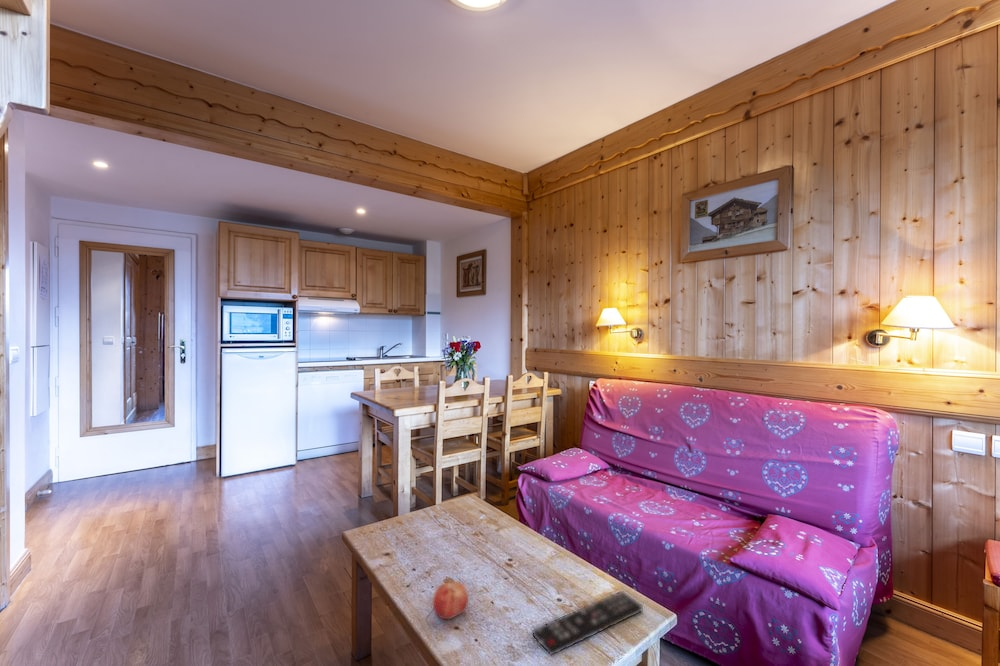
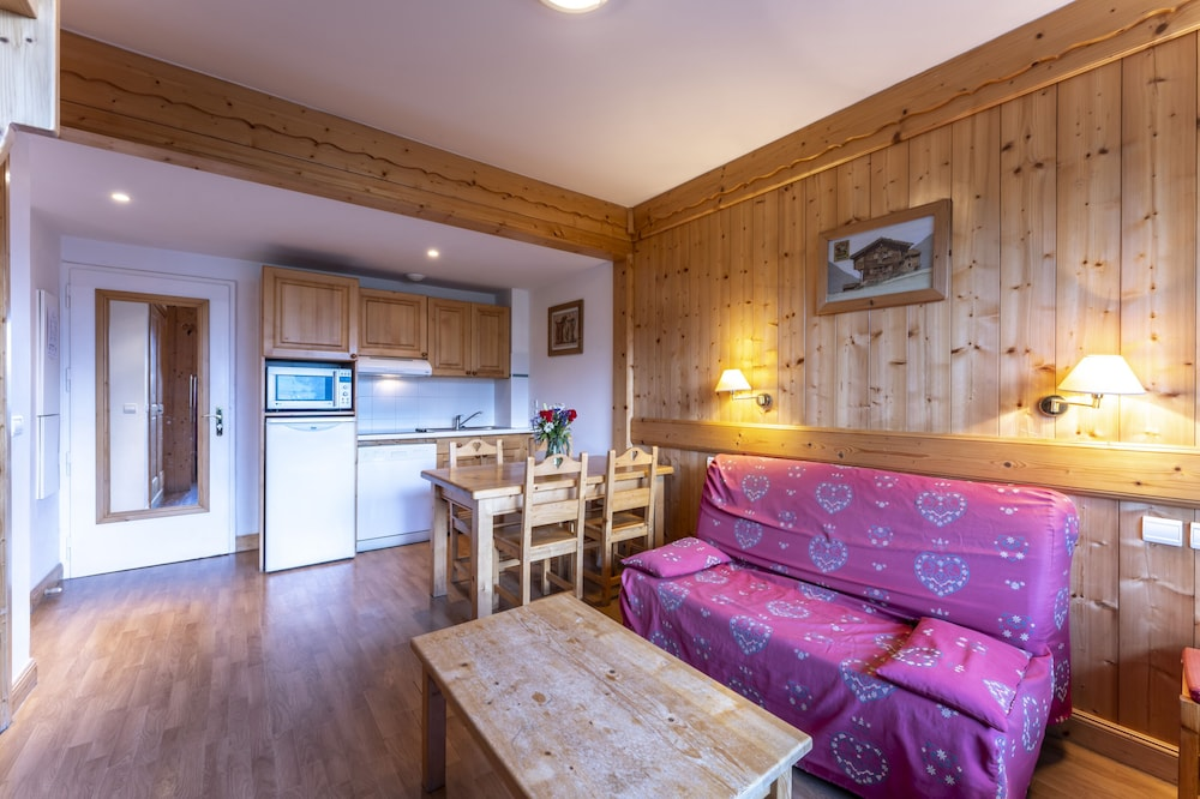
- remote control (589, 619)
- fruit (450, 600)
